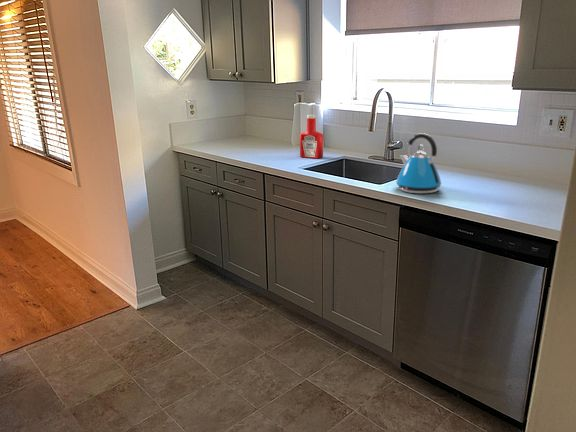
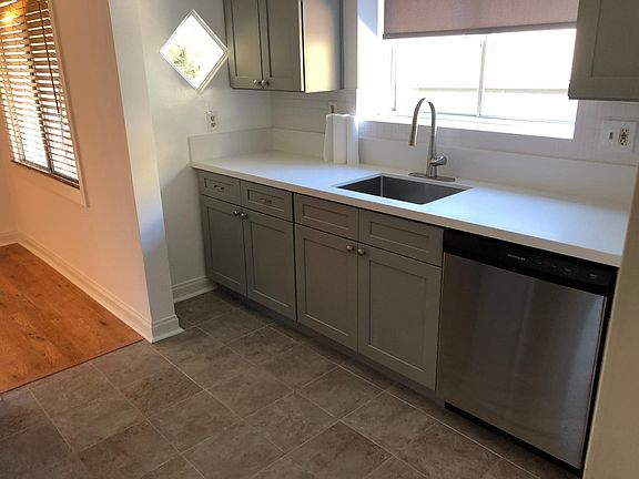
- soap bottle (311, 136)
- kettle (421, 161)
